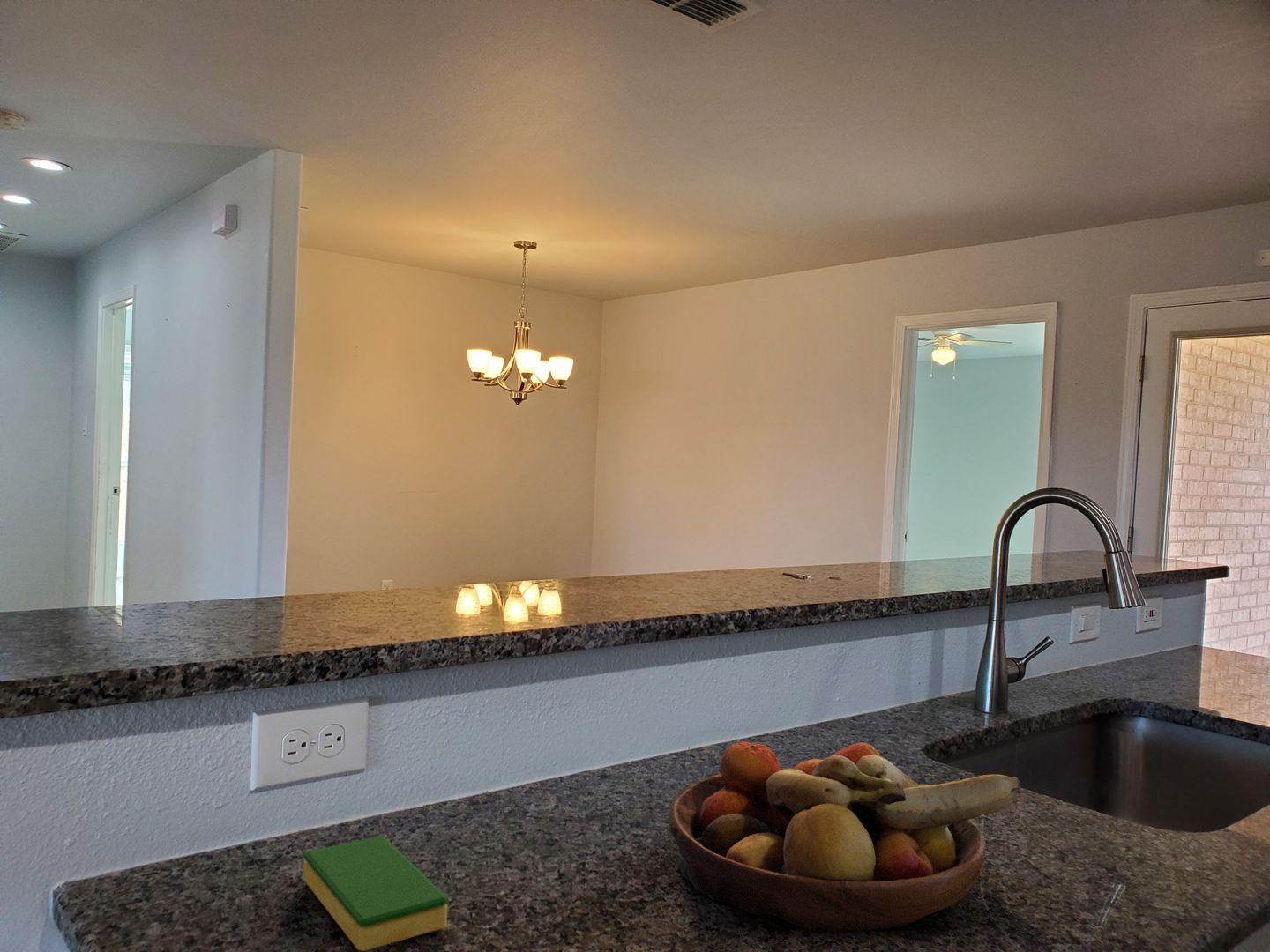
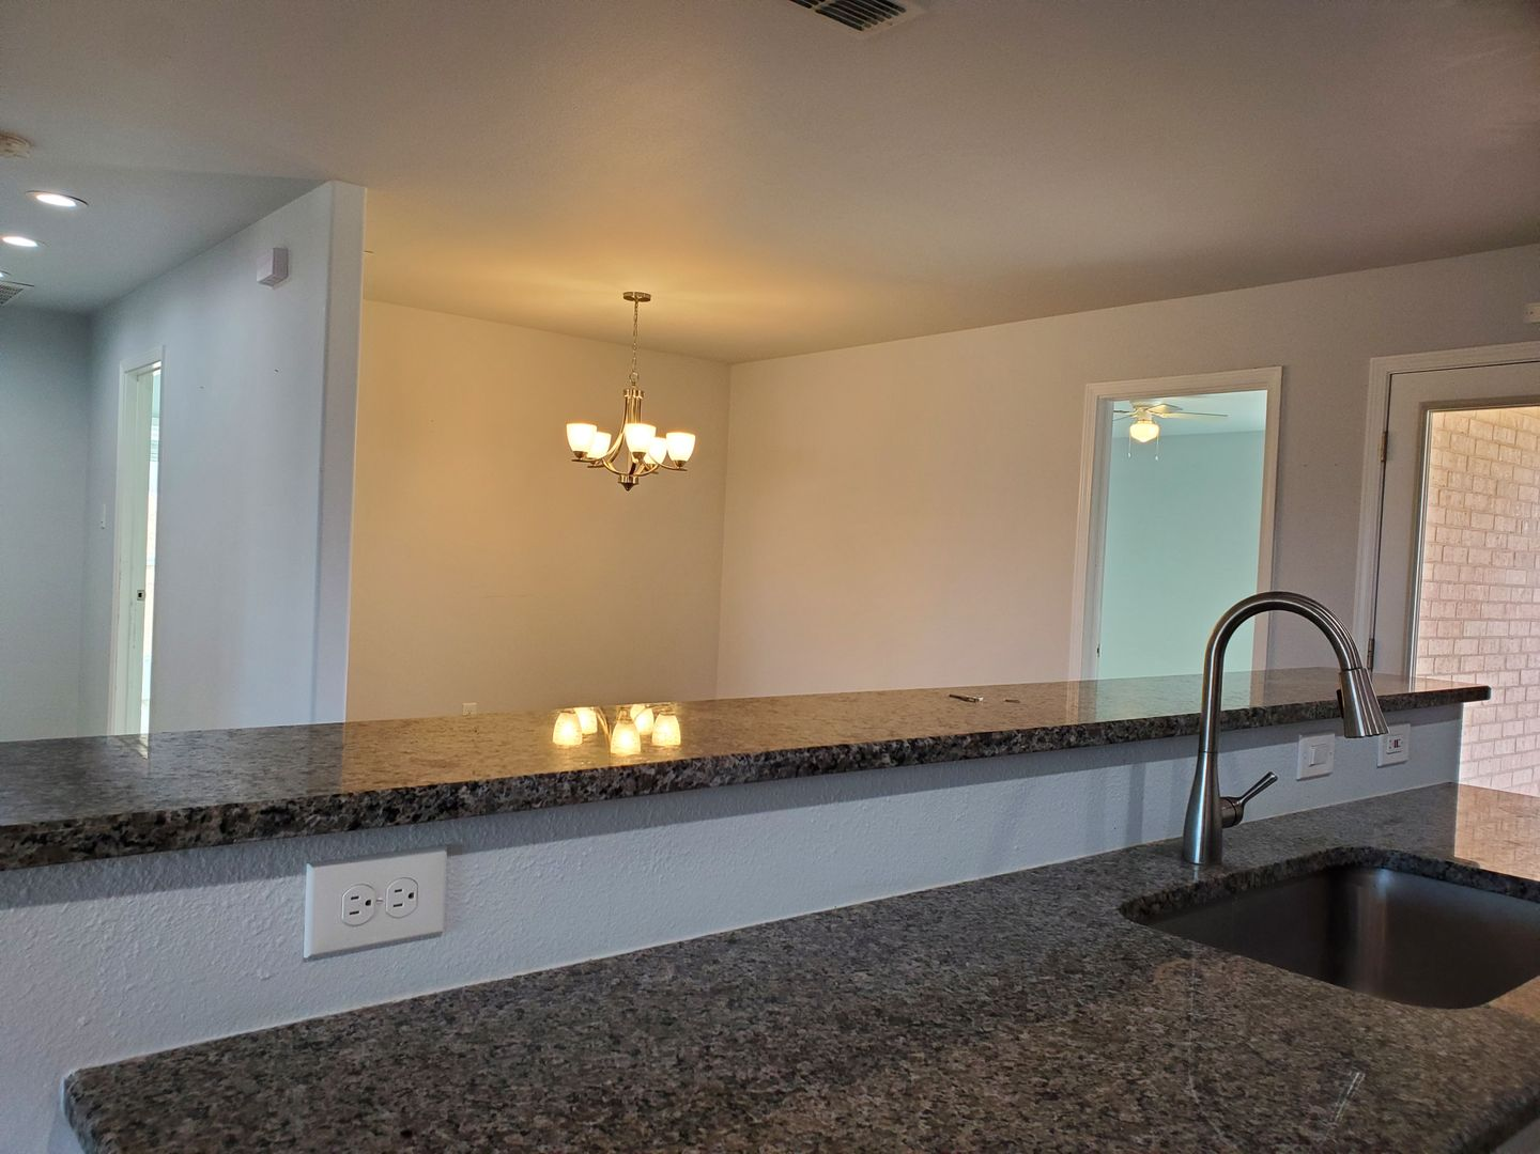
- dish sponge (372, 888)
- fruit bowl (826, 804)
